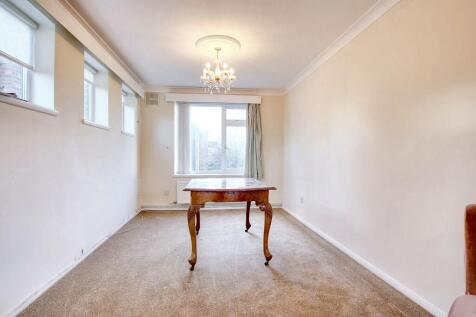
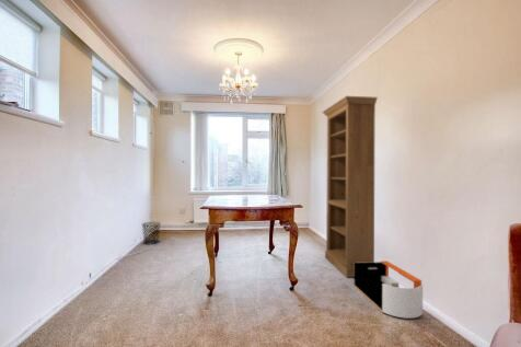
+ bookshelf (346, 185)
+ storage bin (389, 286)
+ waste bin (151, 232)
